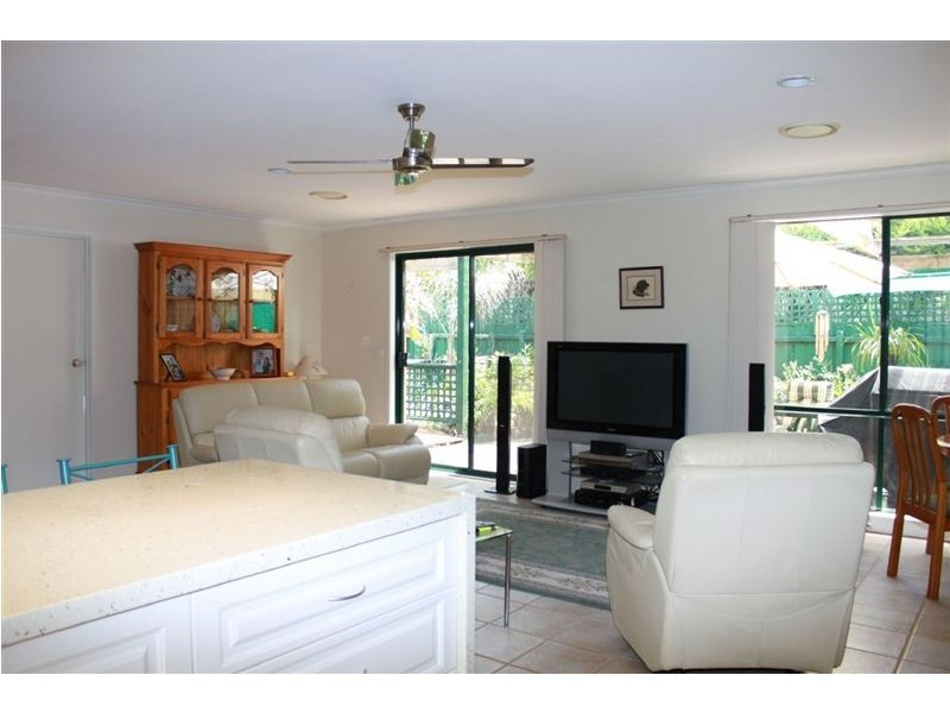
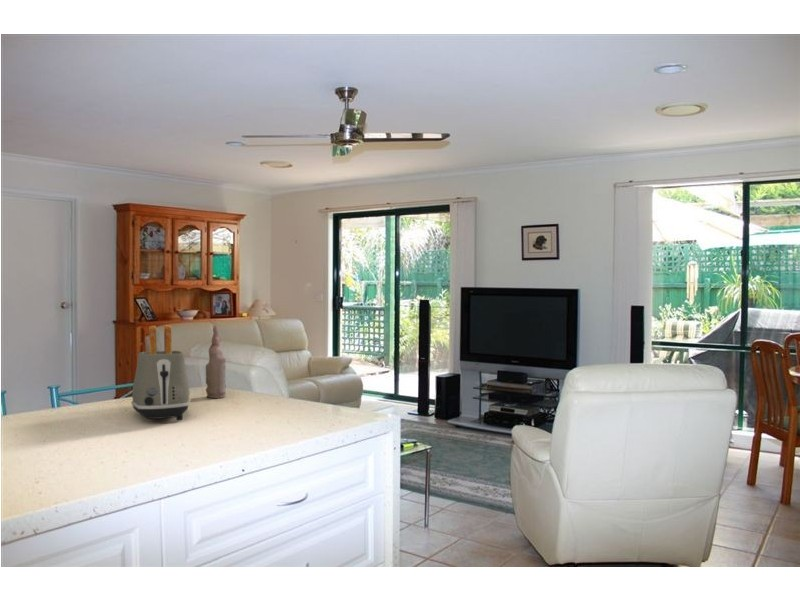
+ toaster (161, 370)
+ bottle (216, 360)
